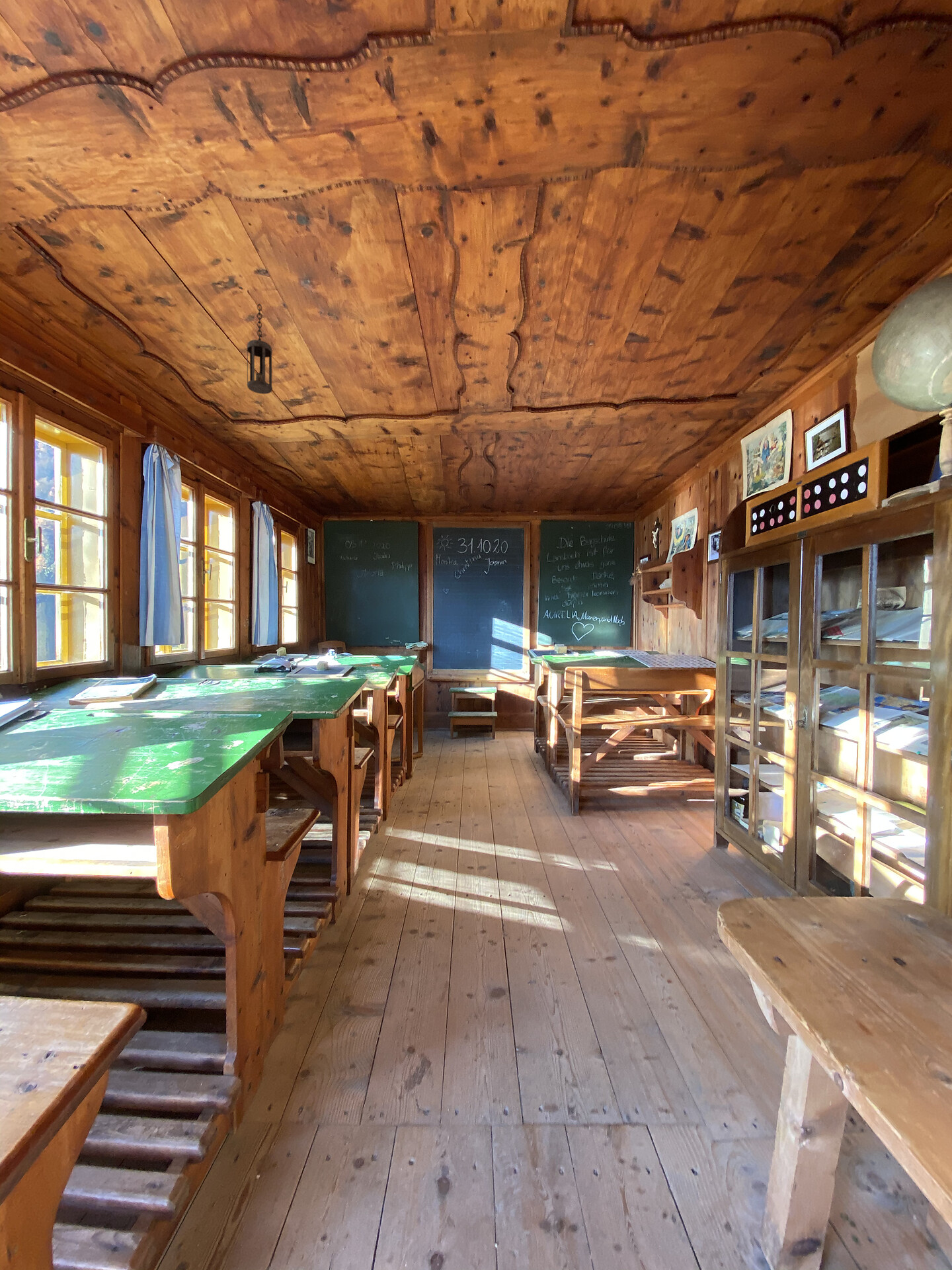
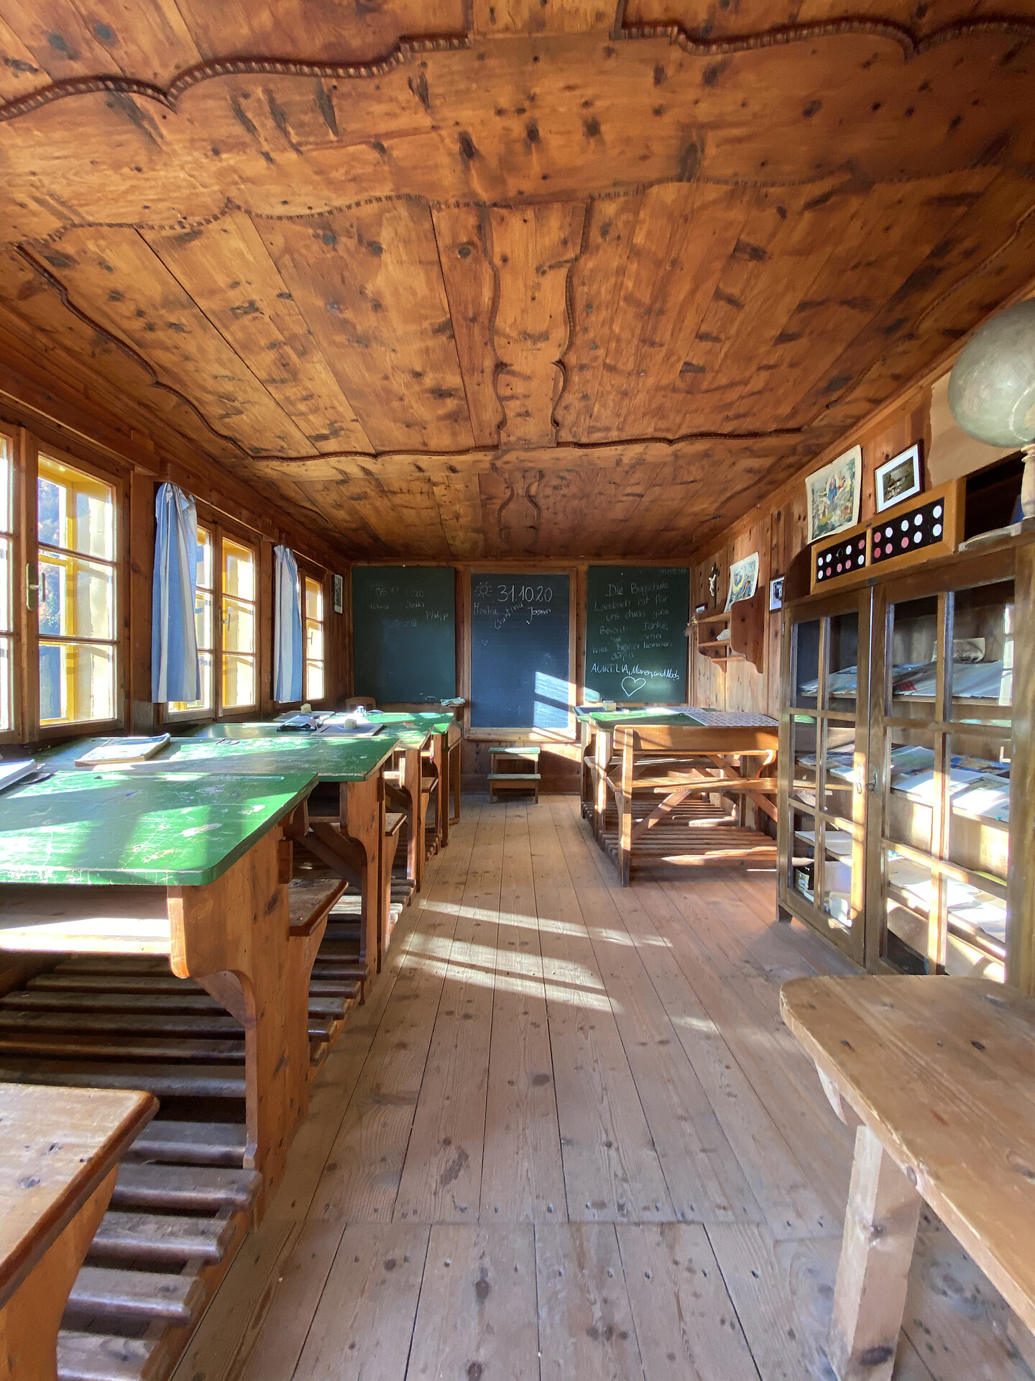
- hanging lantern (259, 347)
